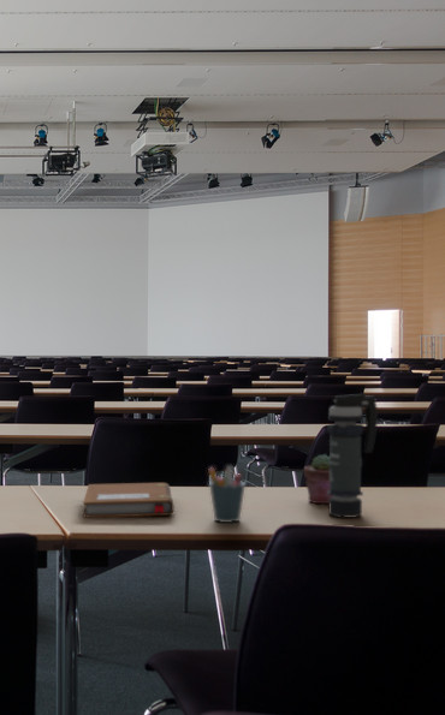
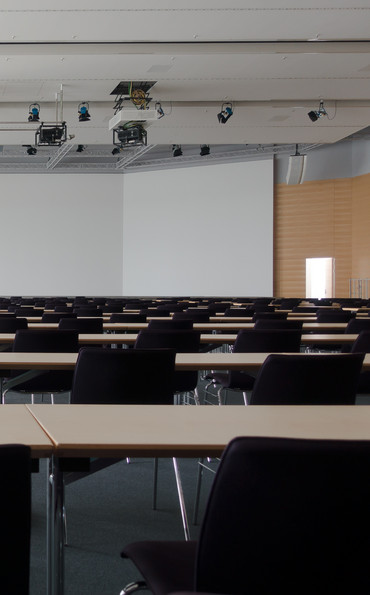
- smoke grenade (351, 454)
- notebook (129, 499)
- potted succulent (321, 477)
- pen holder (226, 491)
